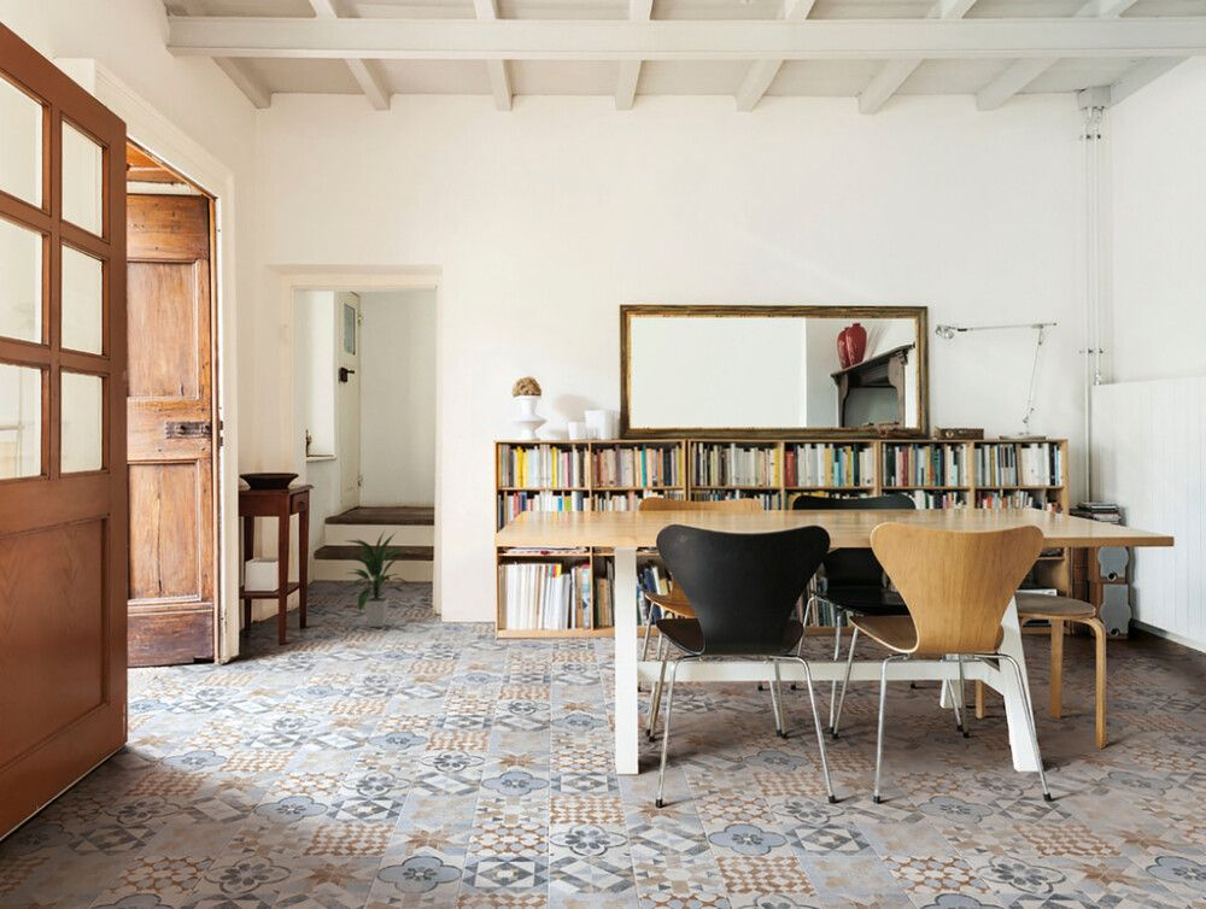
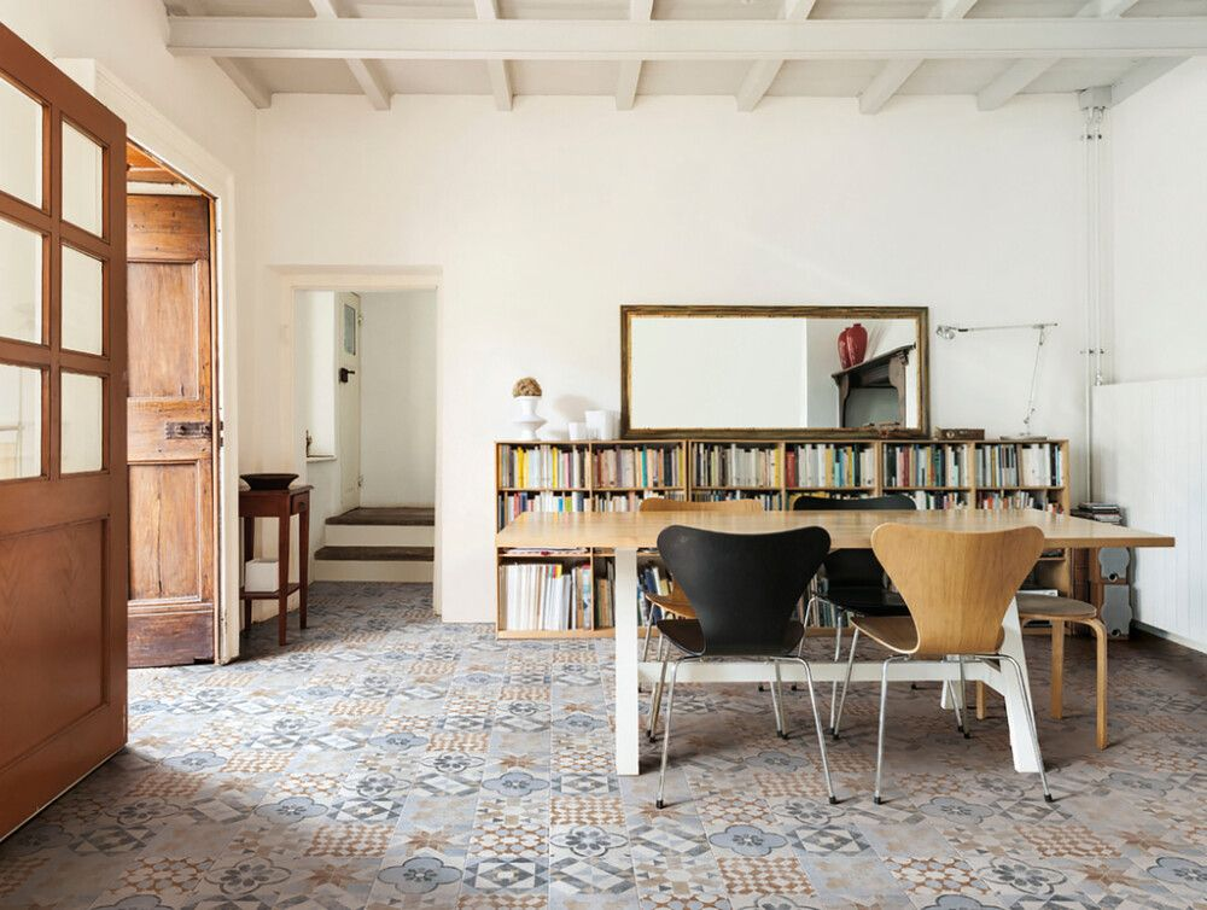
- indoor plant (373, 576)
